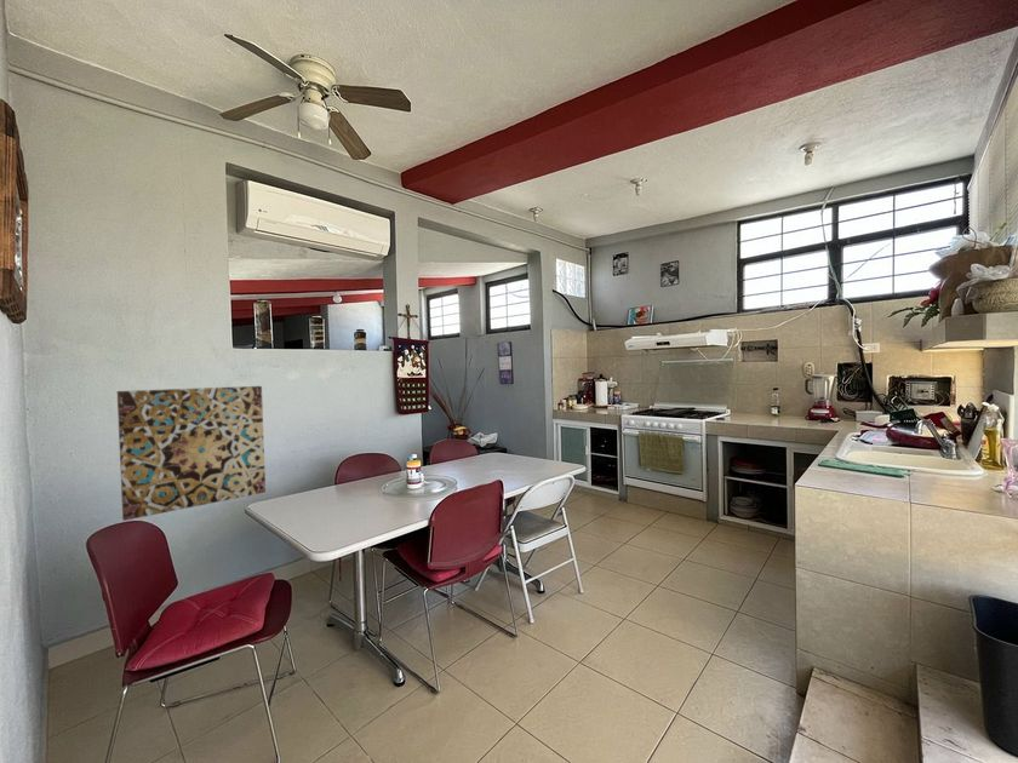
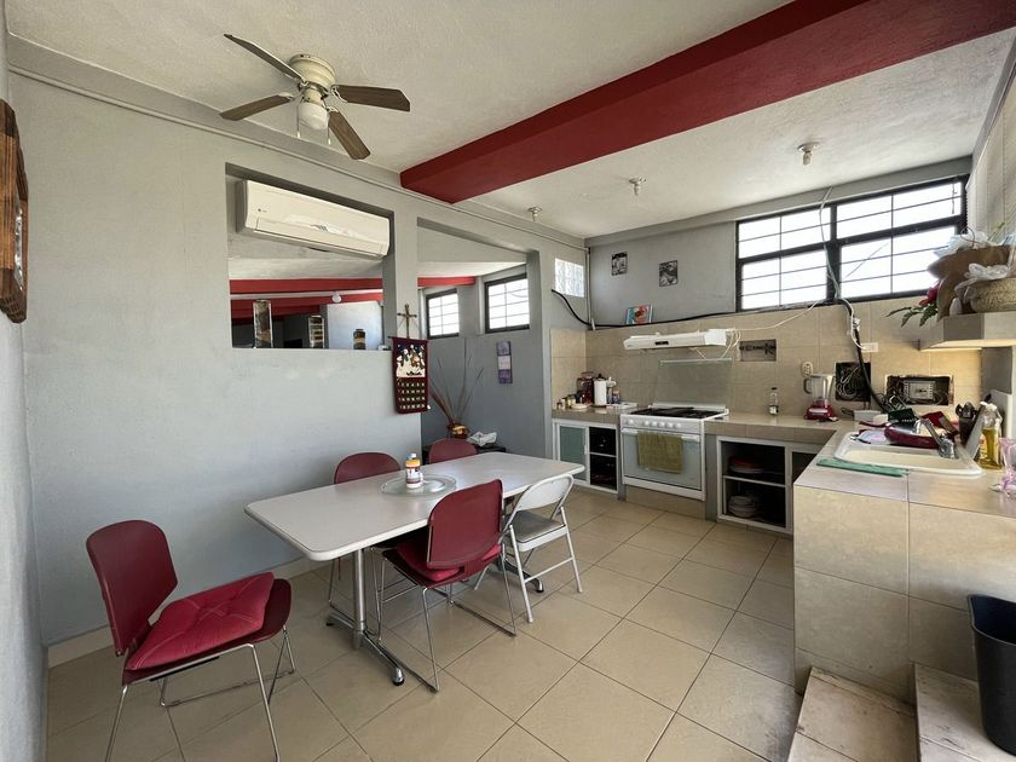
- wall art (198, 446)
